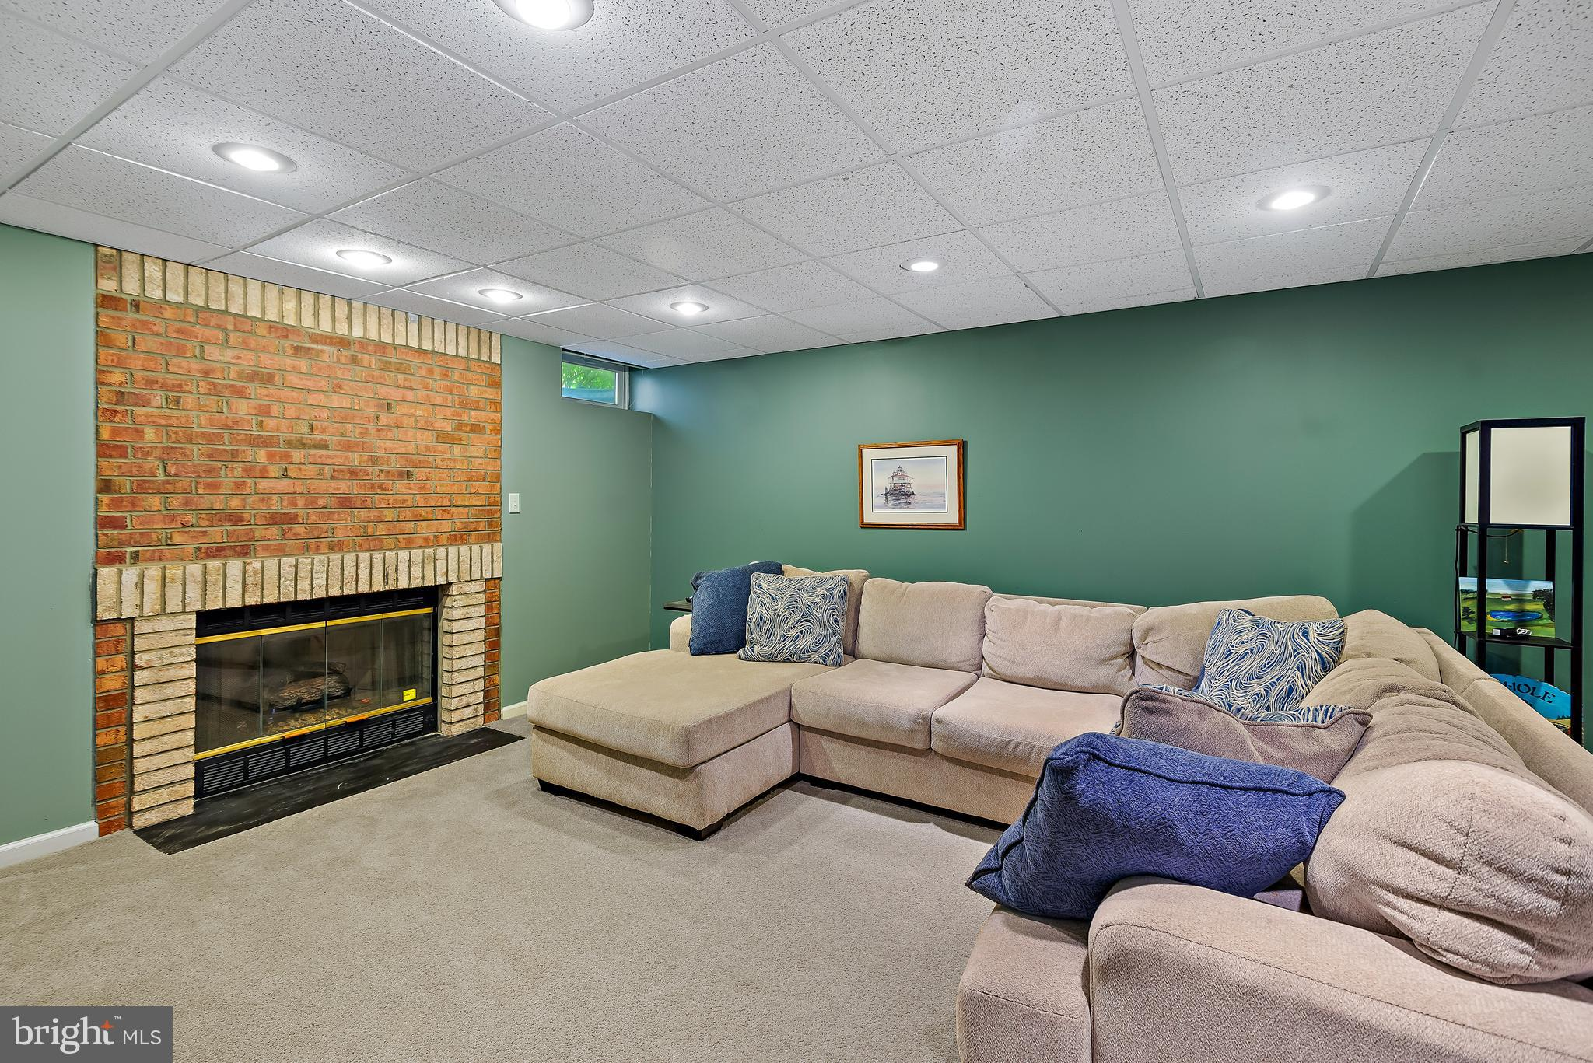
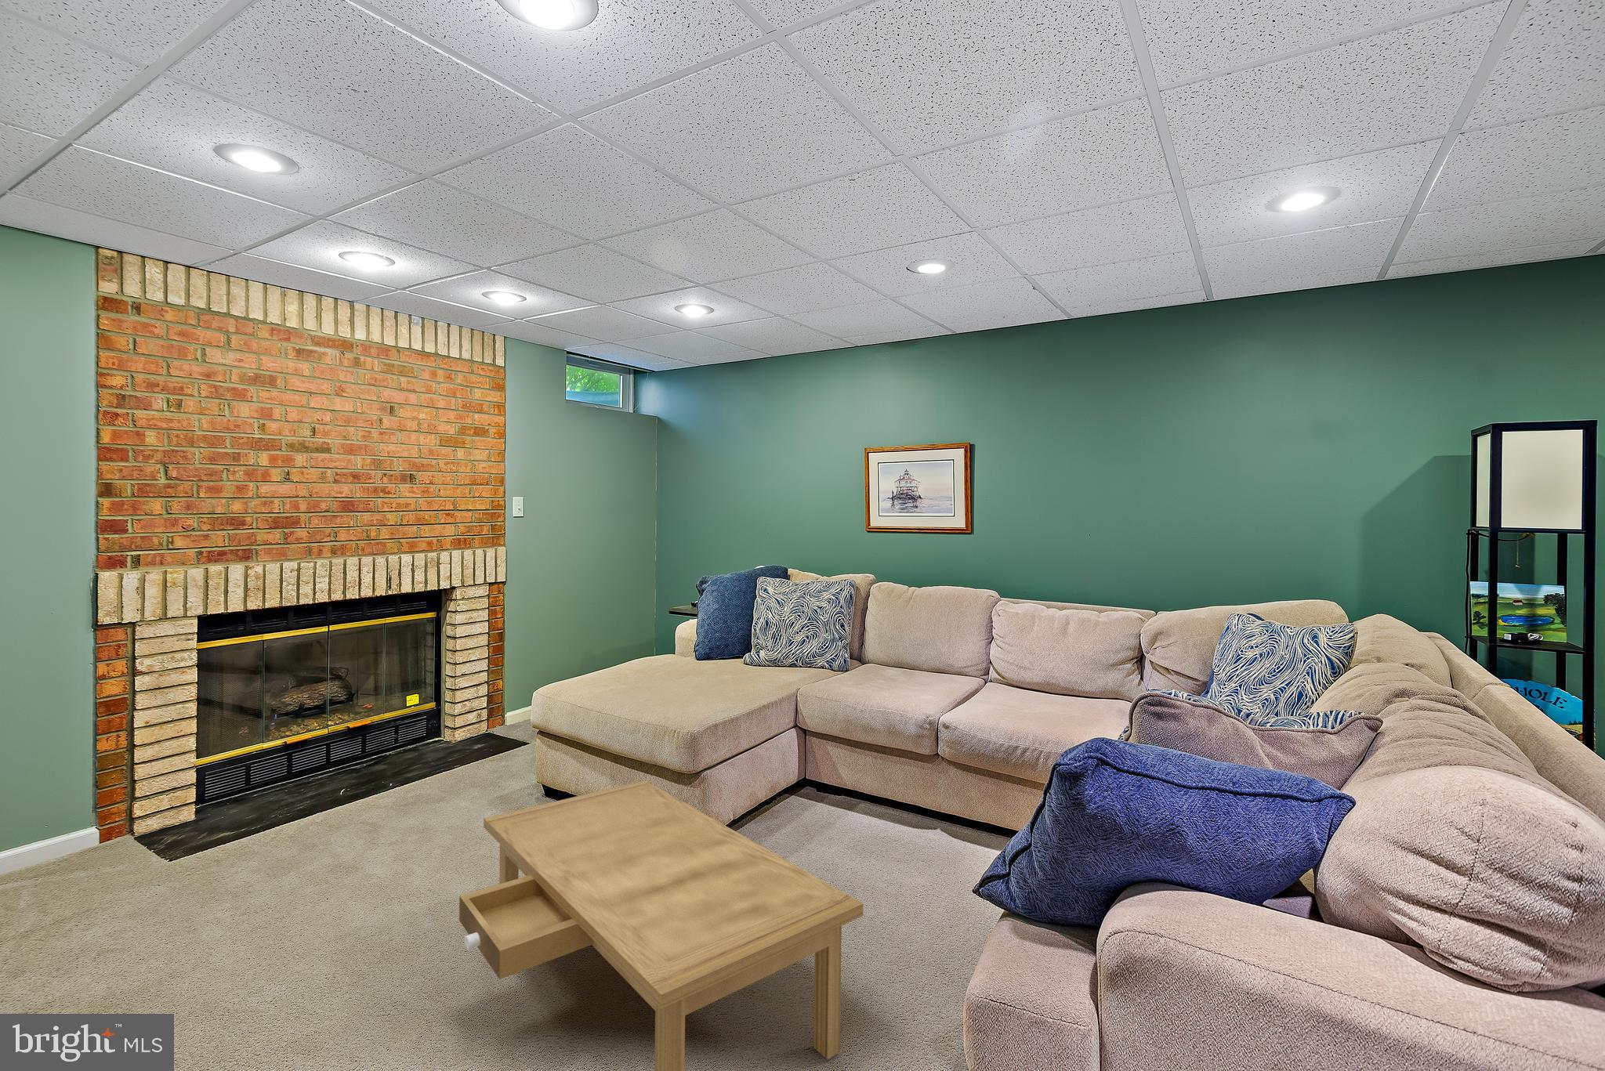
+ coffee table (650, 922)
